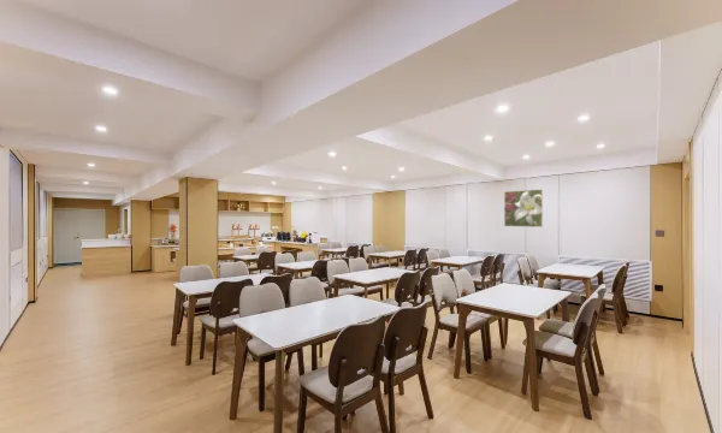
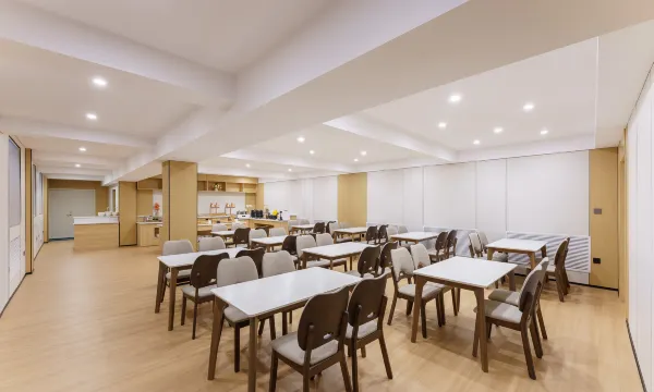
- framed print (522, 208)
